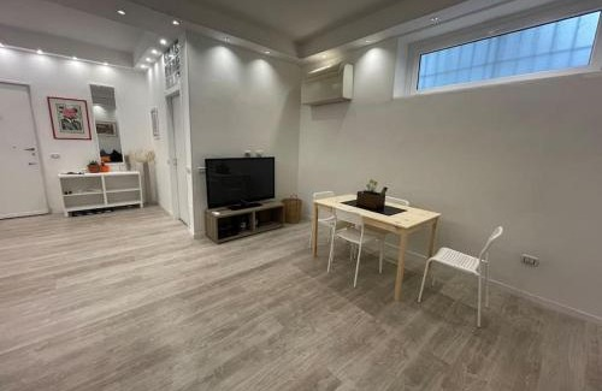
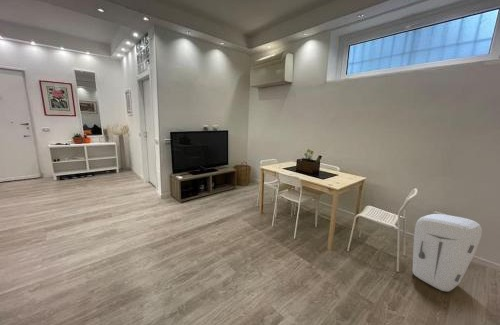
+ air purifier (442, 249)
